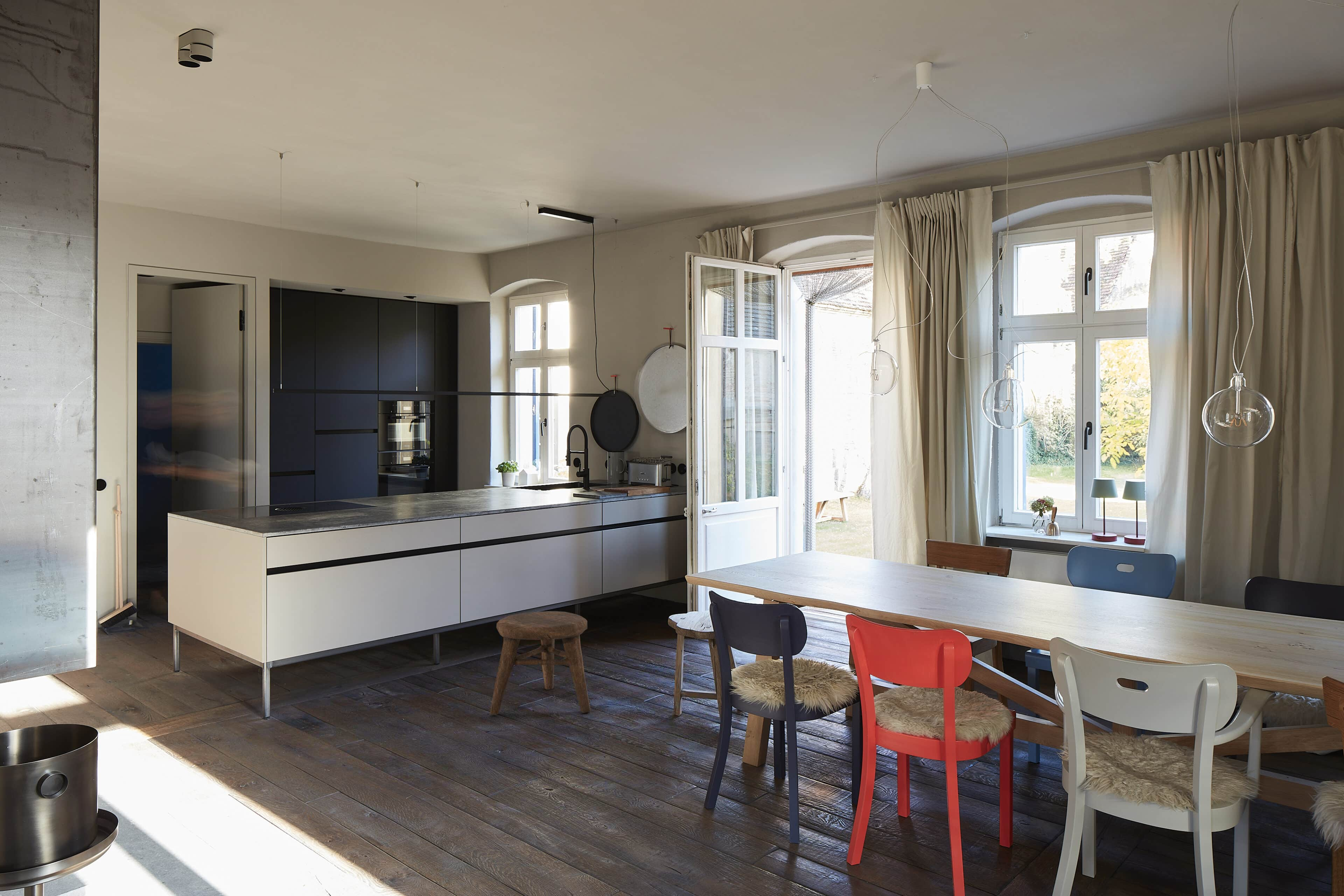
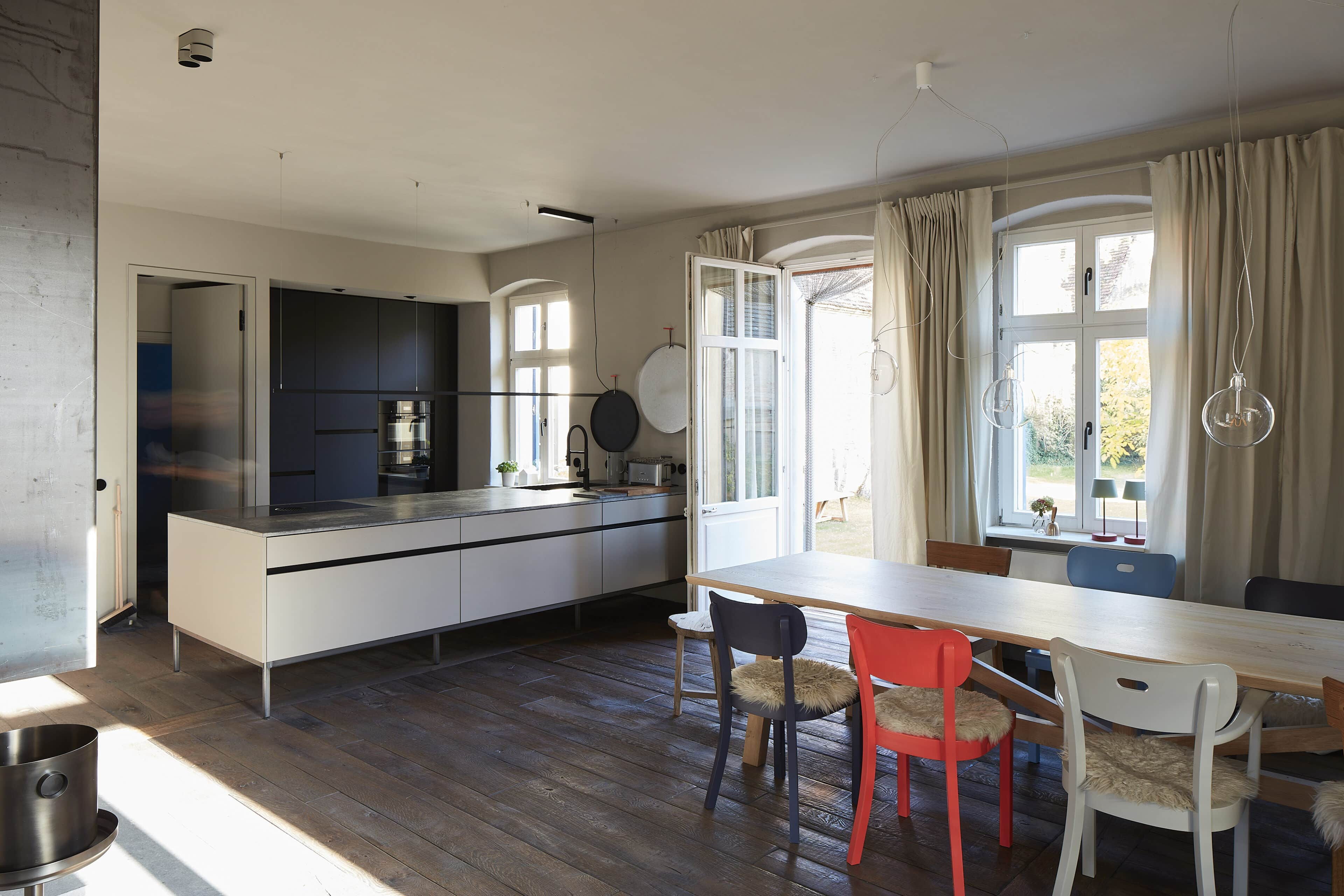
- stool (546, 662)
